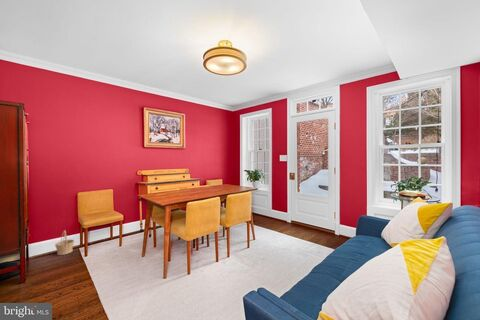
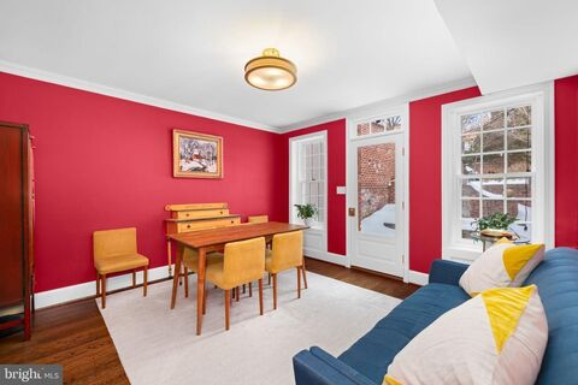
- basket (64, 241)
